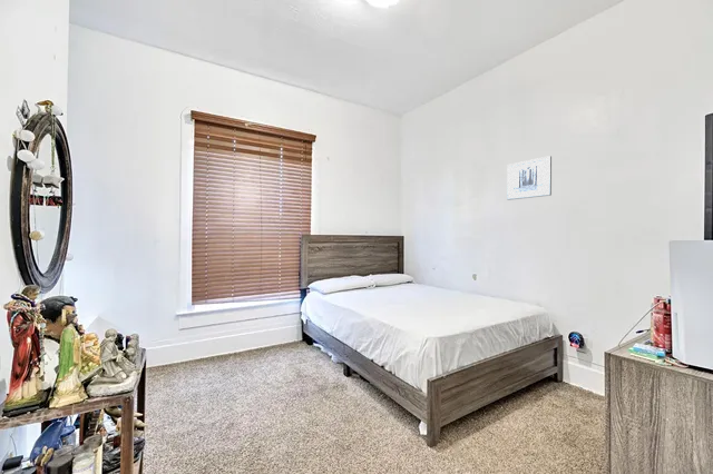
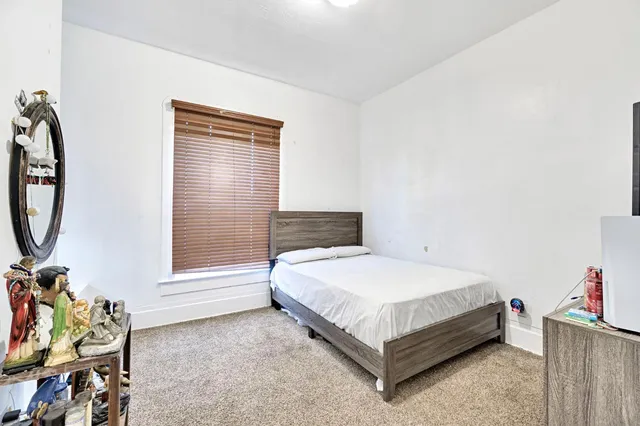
- wall art (527, 179)
